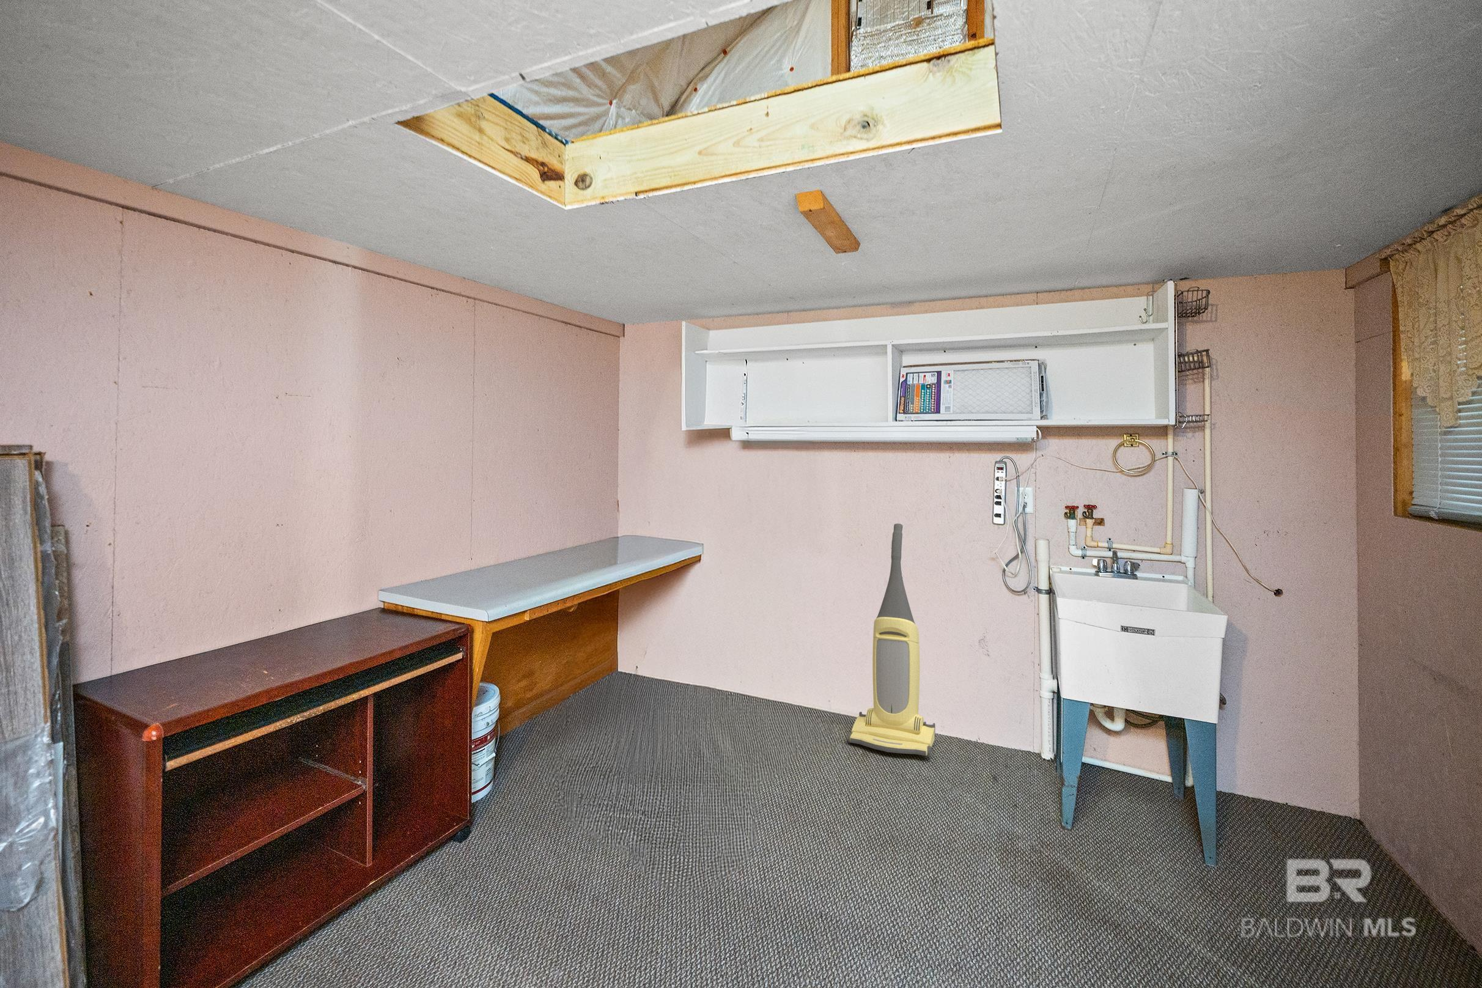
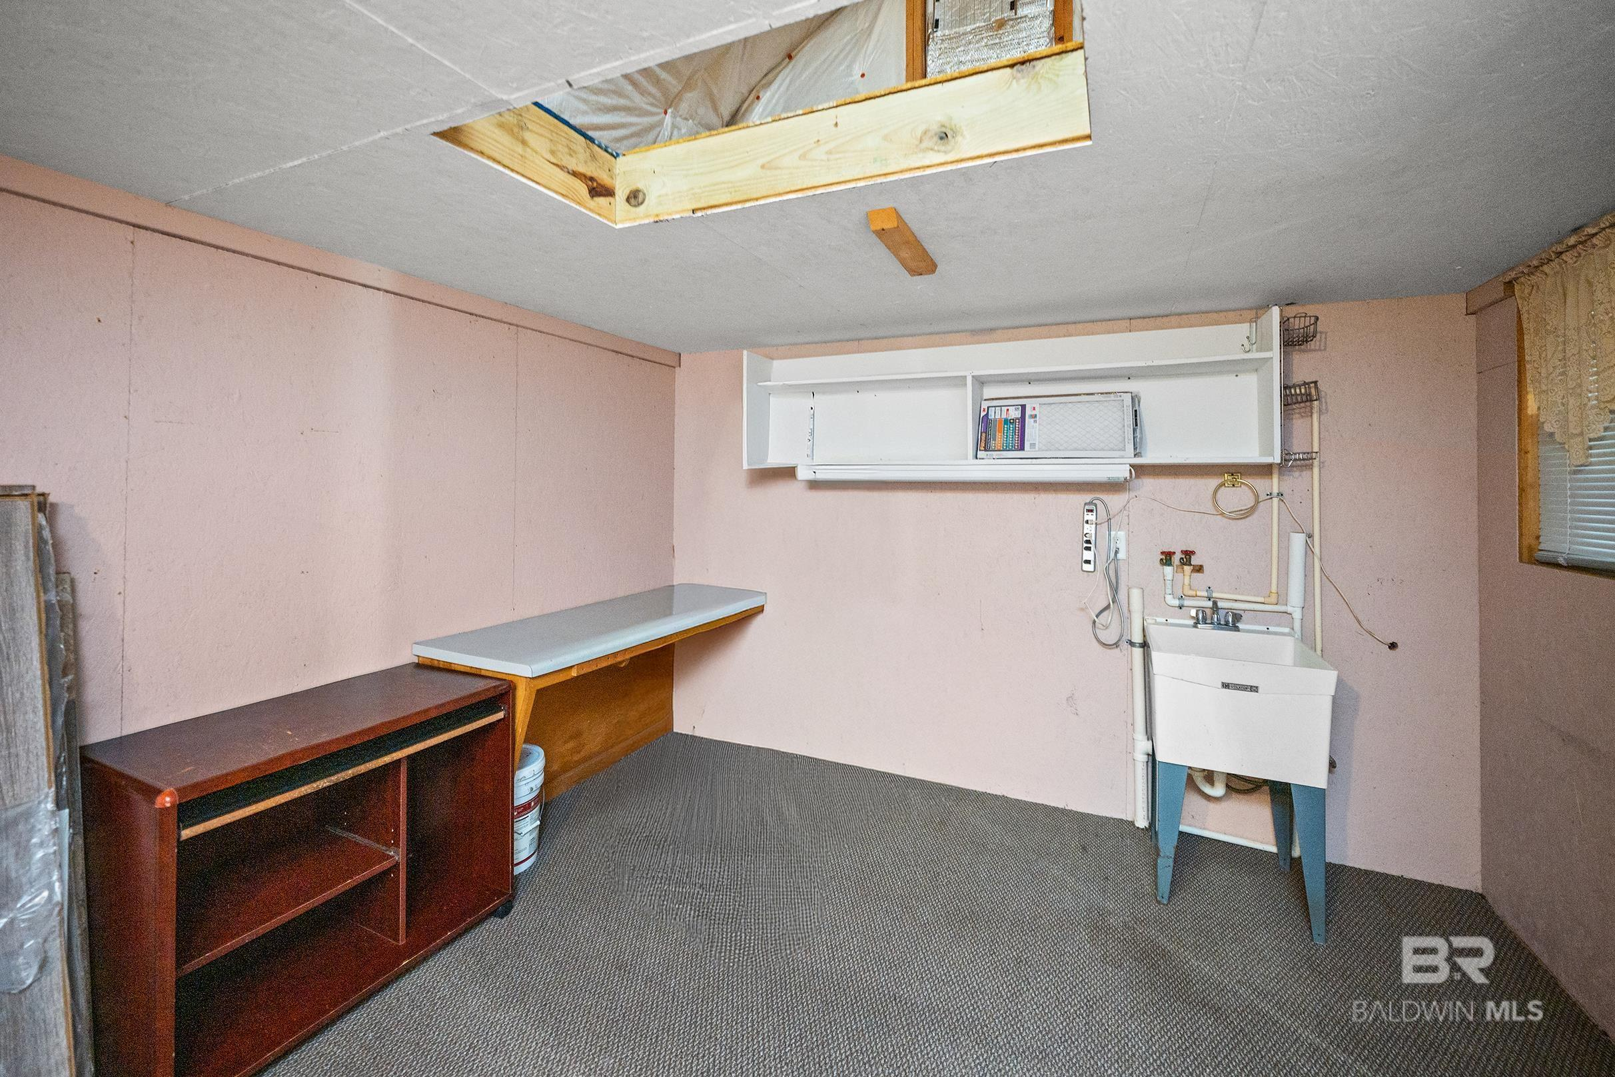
- vacuum cleaner (893, 632)
